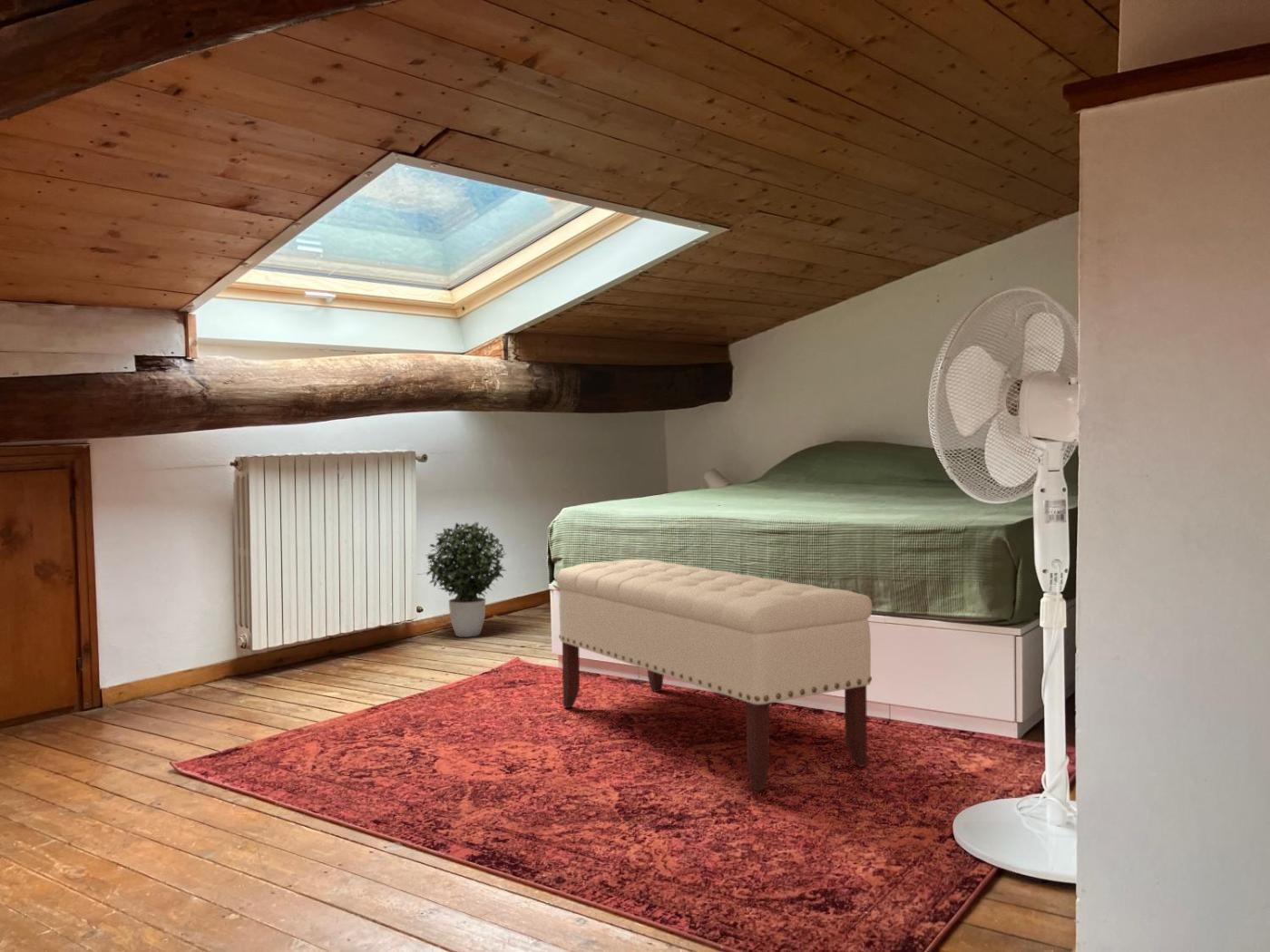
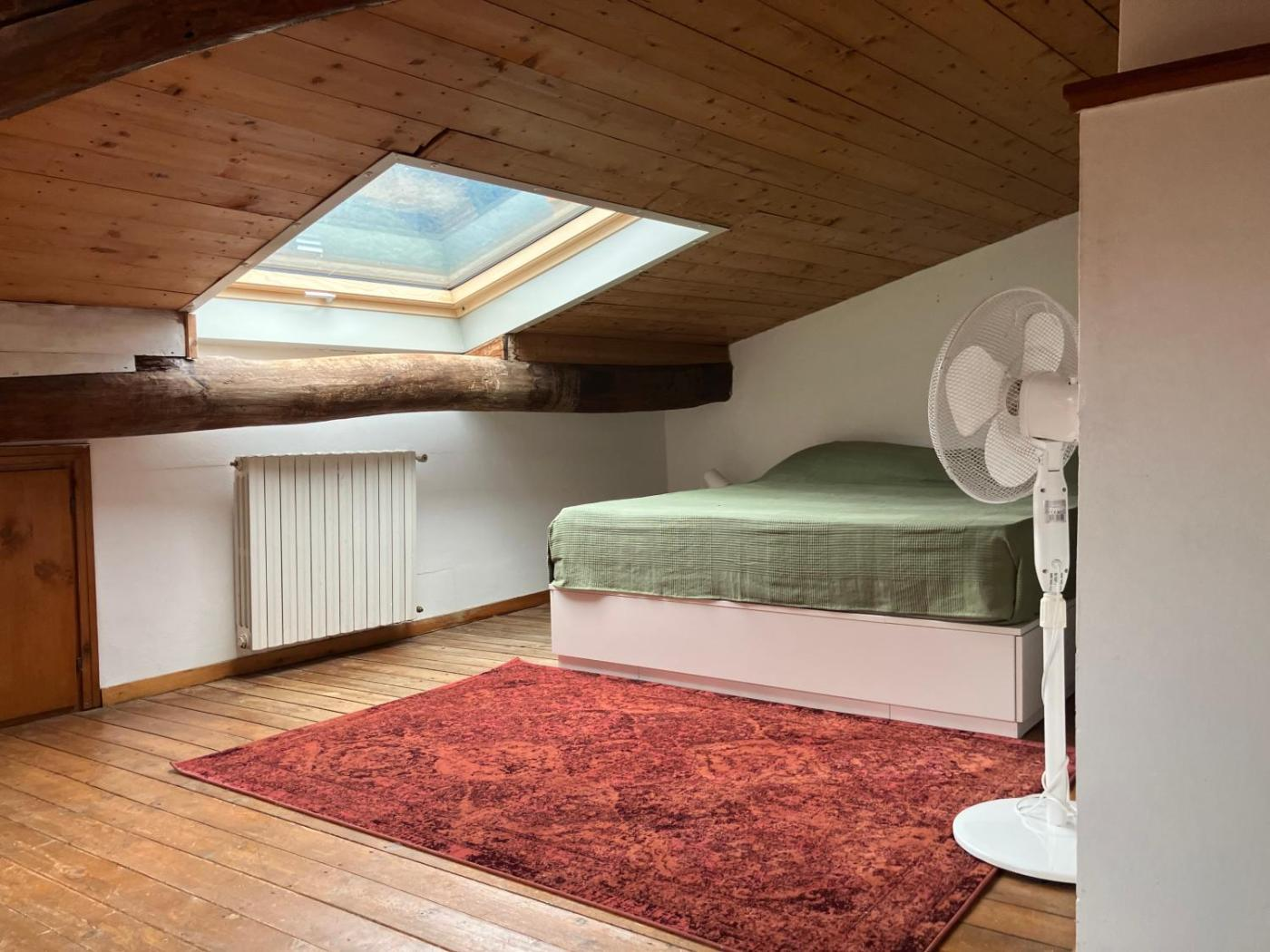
- potted plant (467, 578)
- bench (698, 655)
